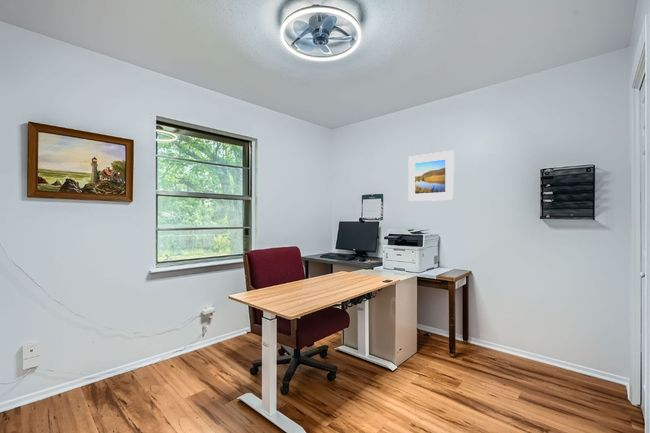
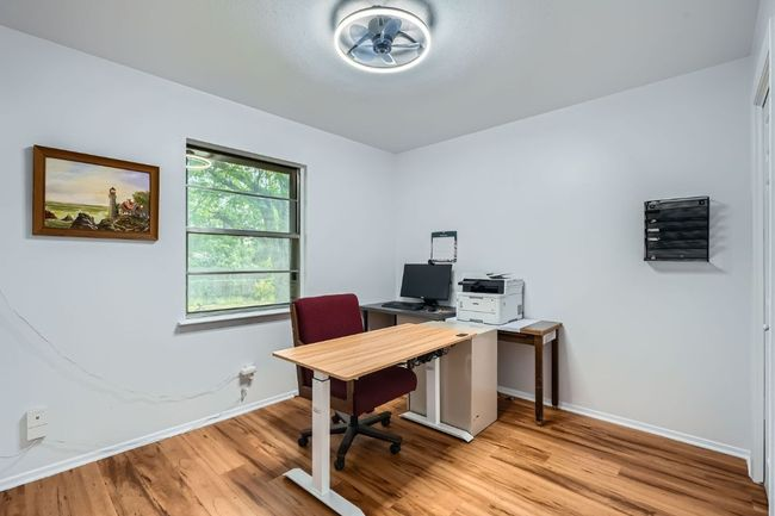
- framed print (430, 177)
